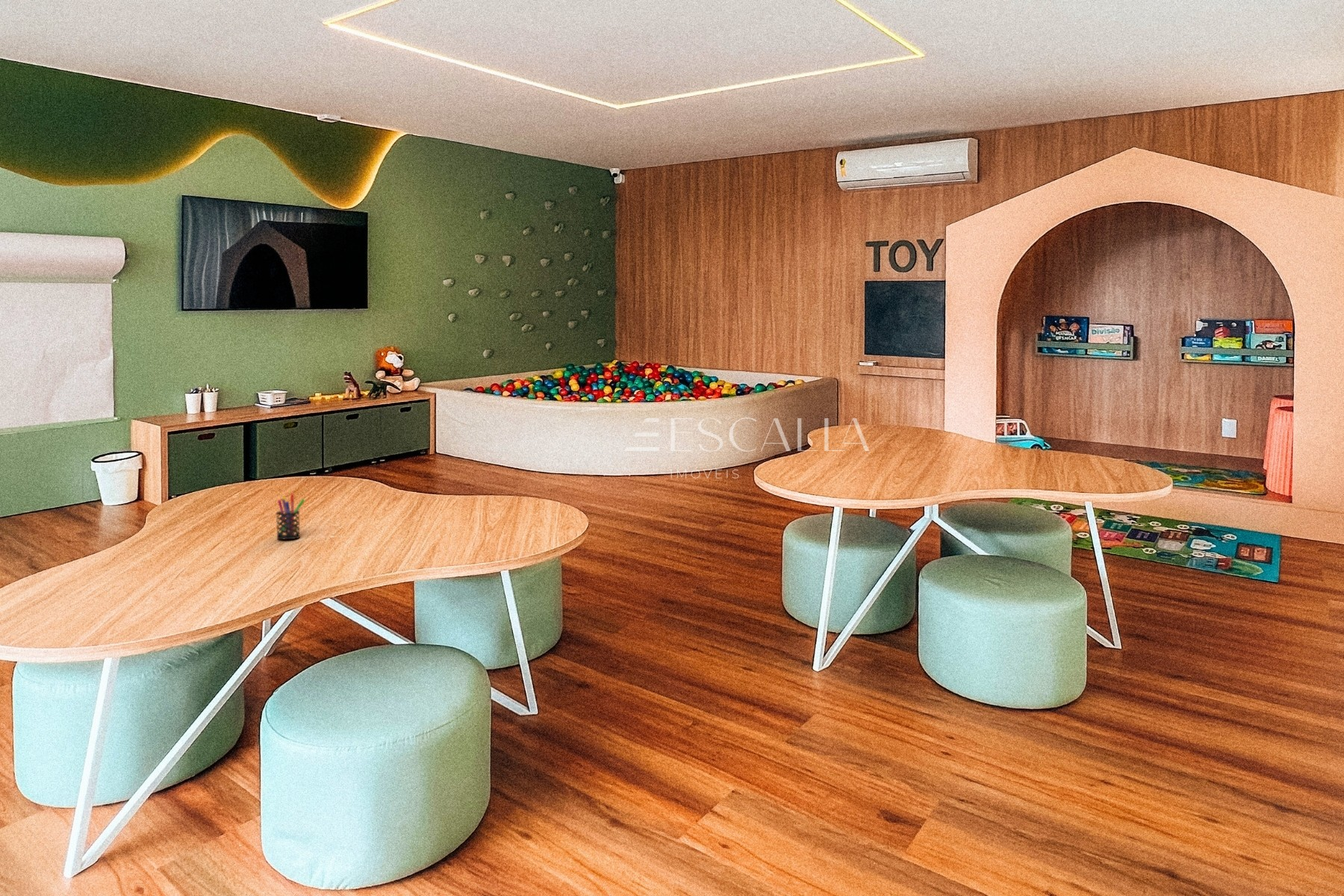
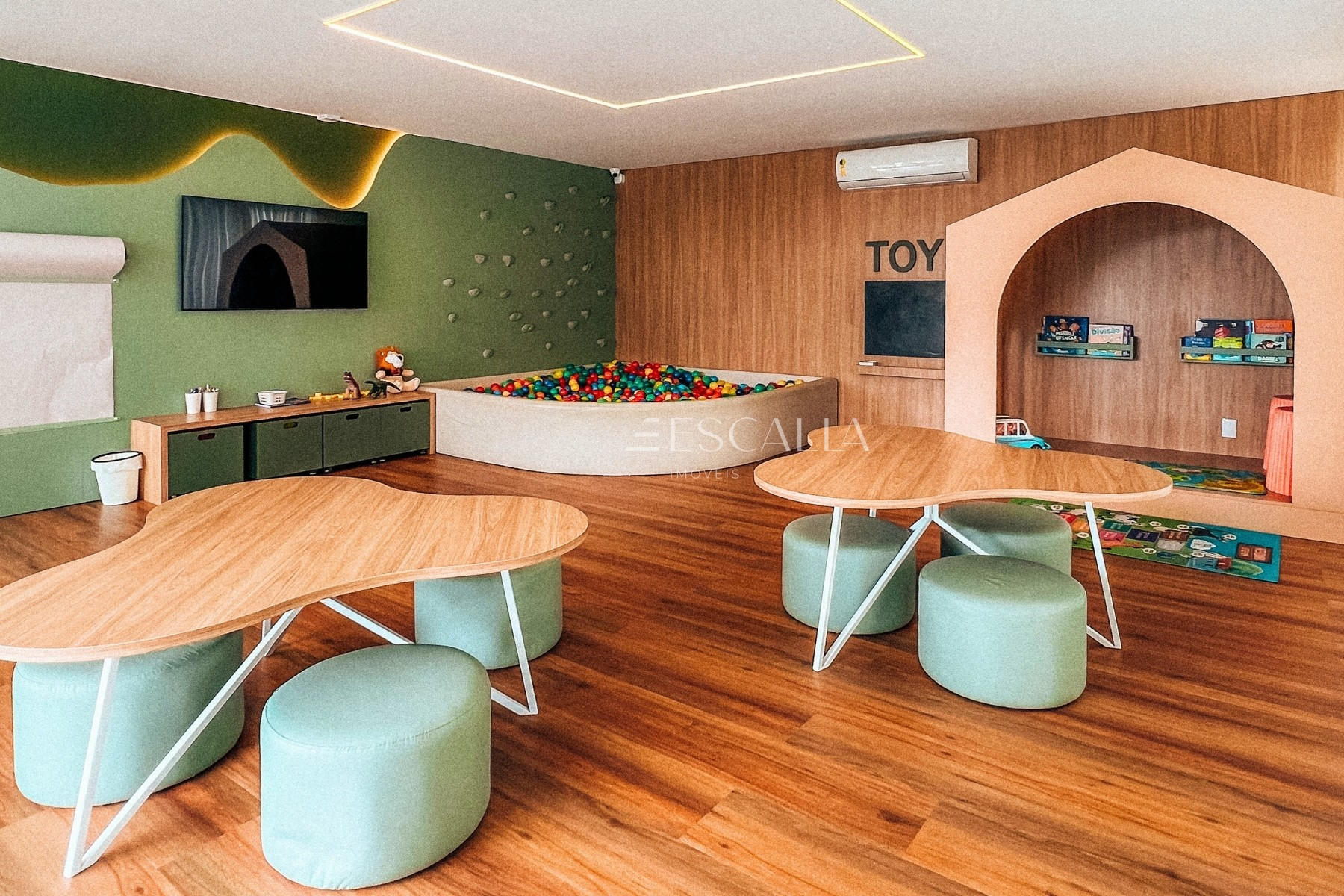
- pen holder (290, 515)
